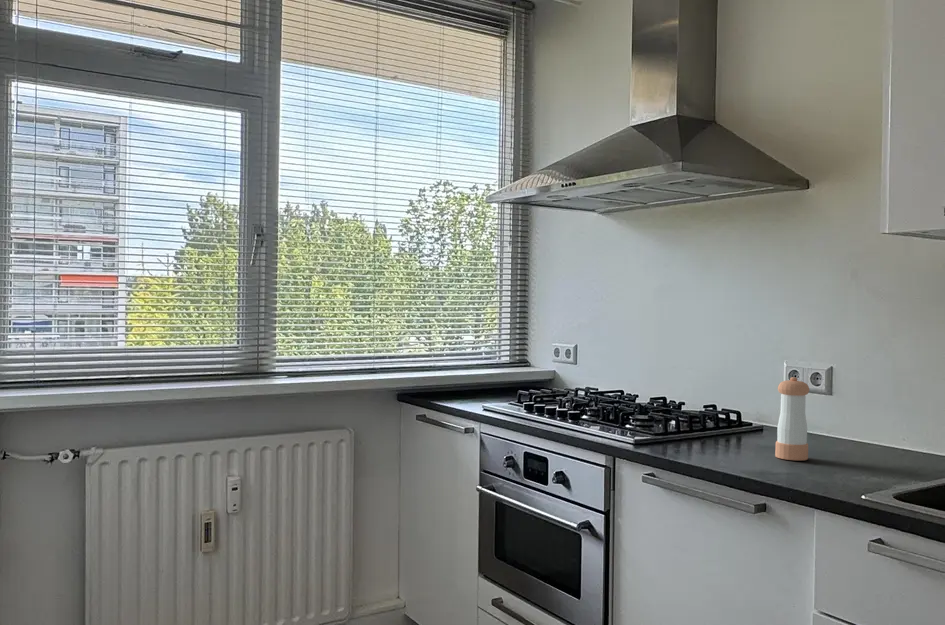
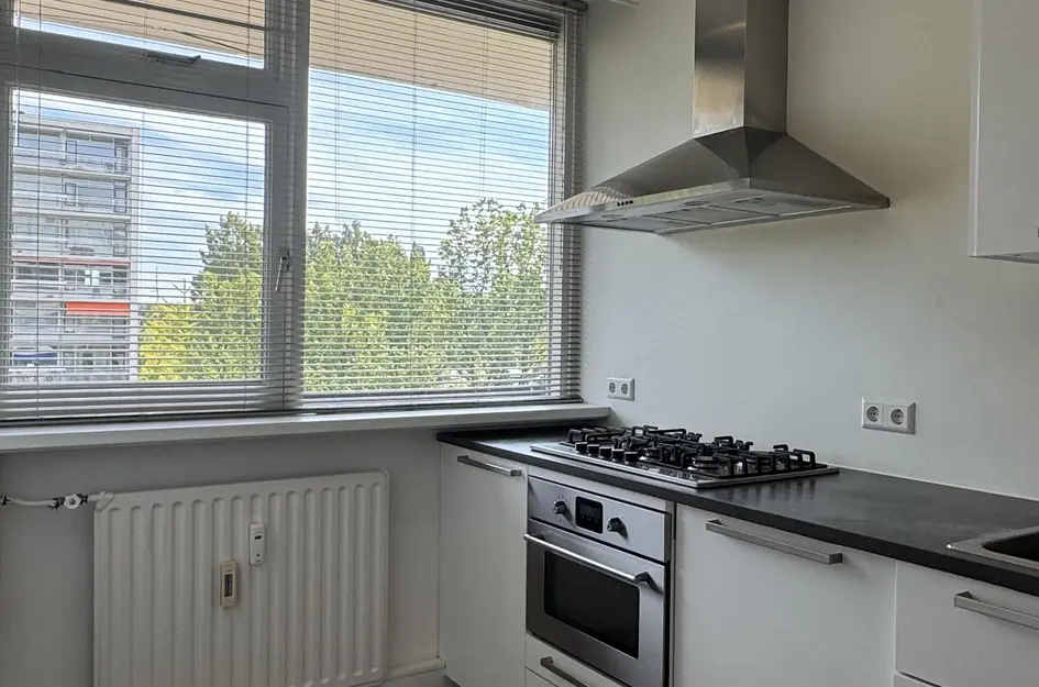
- pepper shaker (792, 417)
